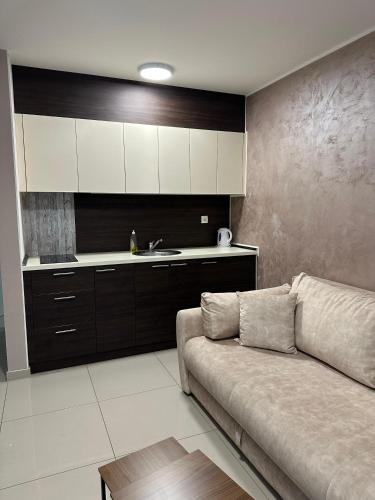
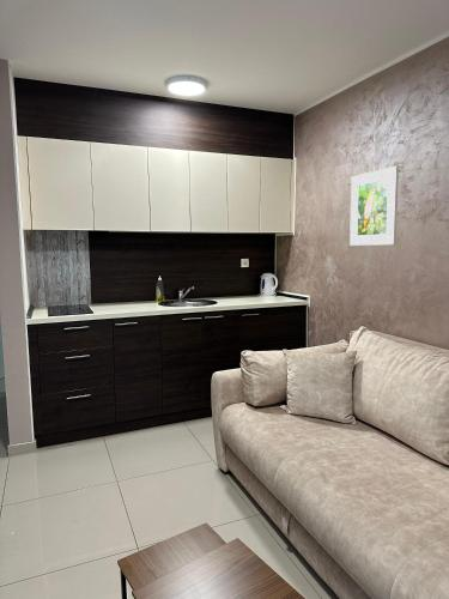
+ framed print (372, 208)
